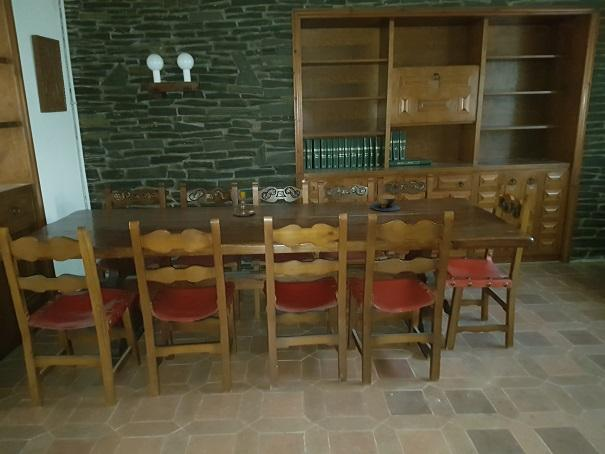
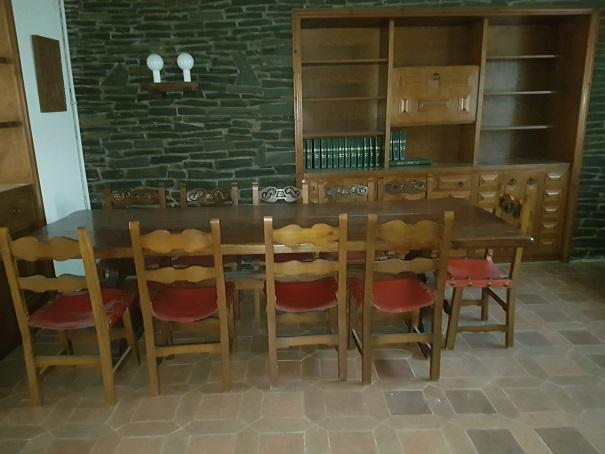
- wooden bowl (385, 201)
- candlestick (241, 203)
